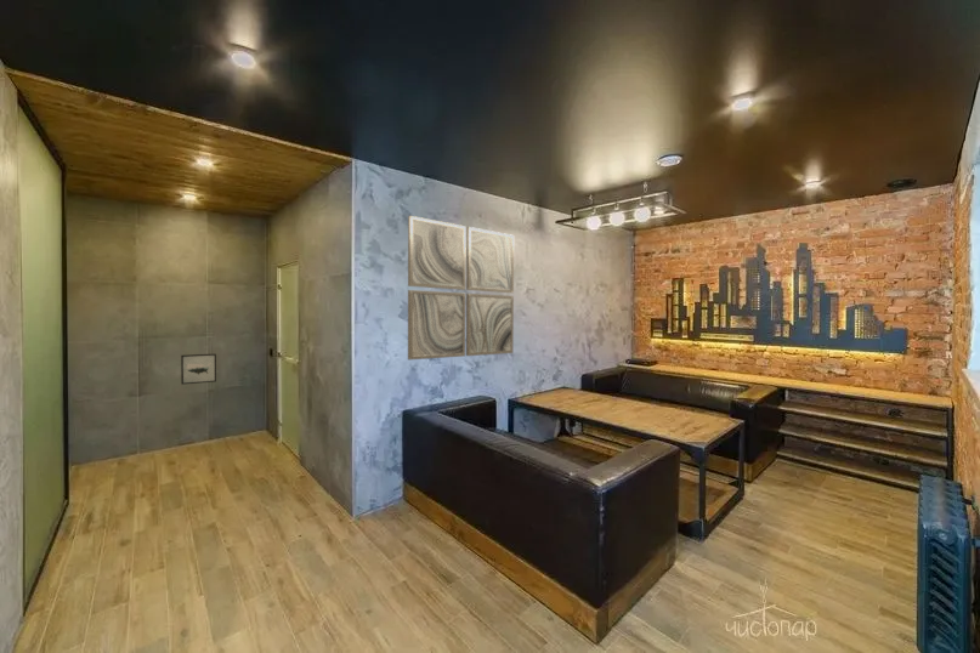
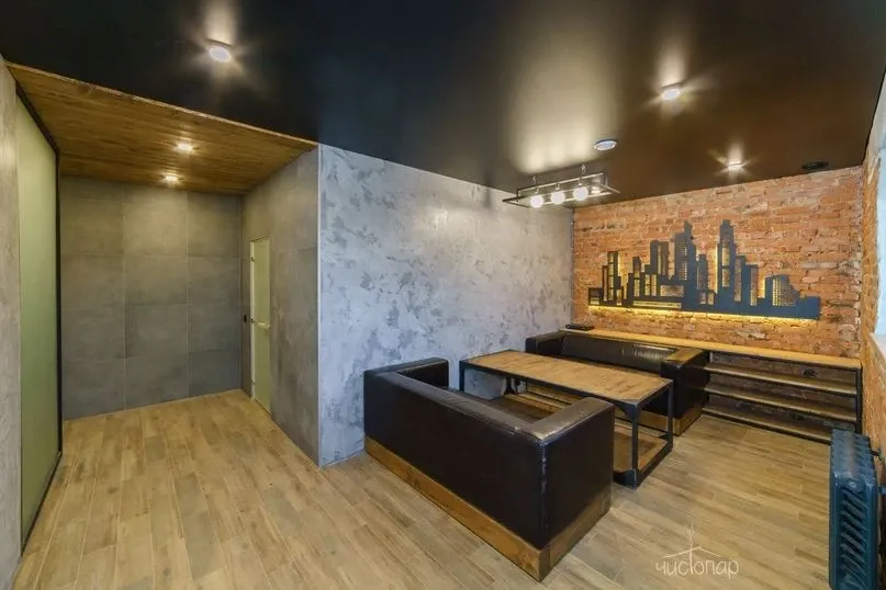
- wall art (198, 368)
- wall art (466, 289)
